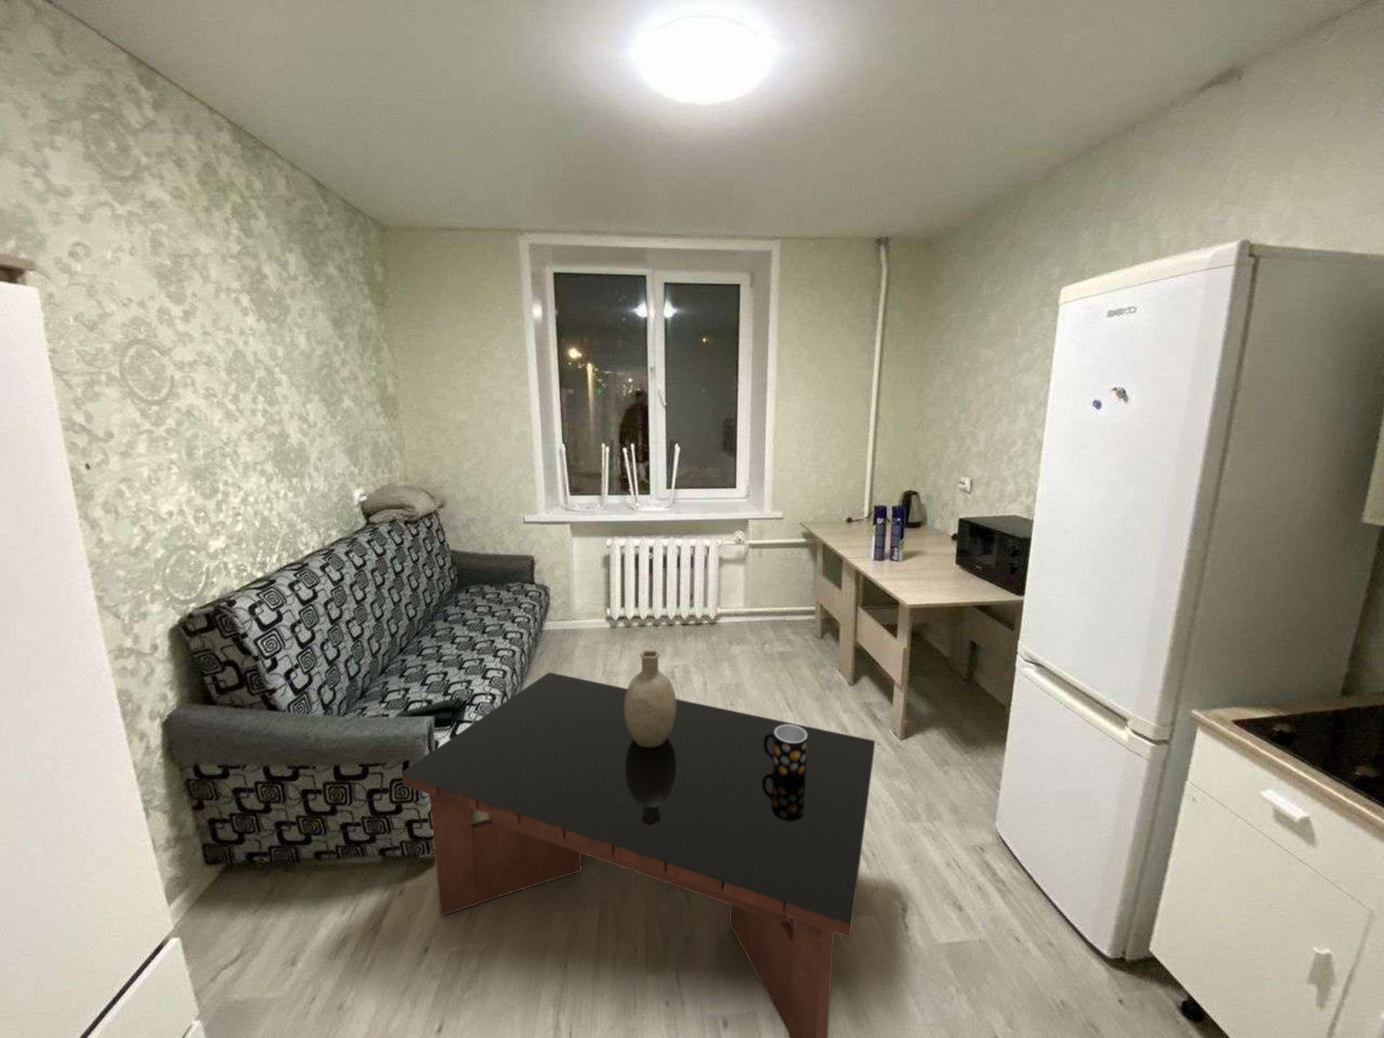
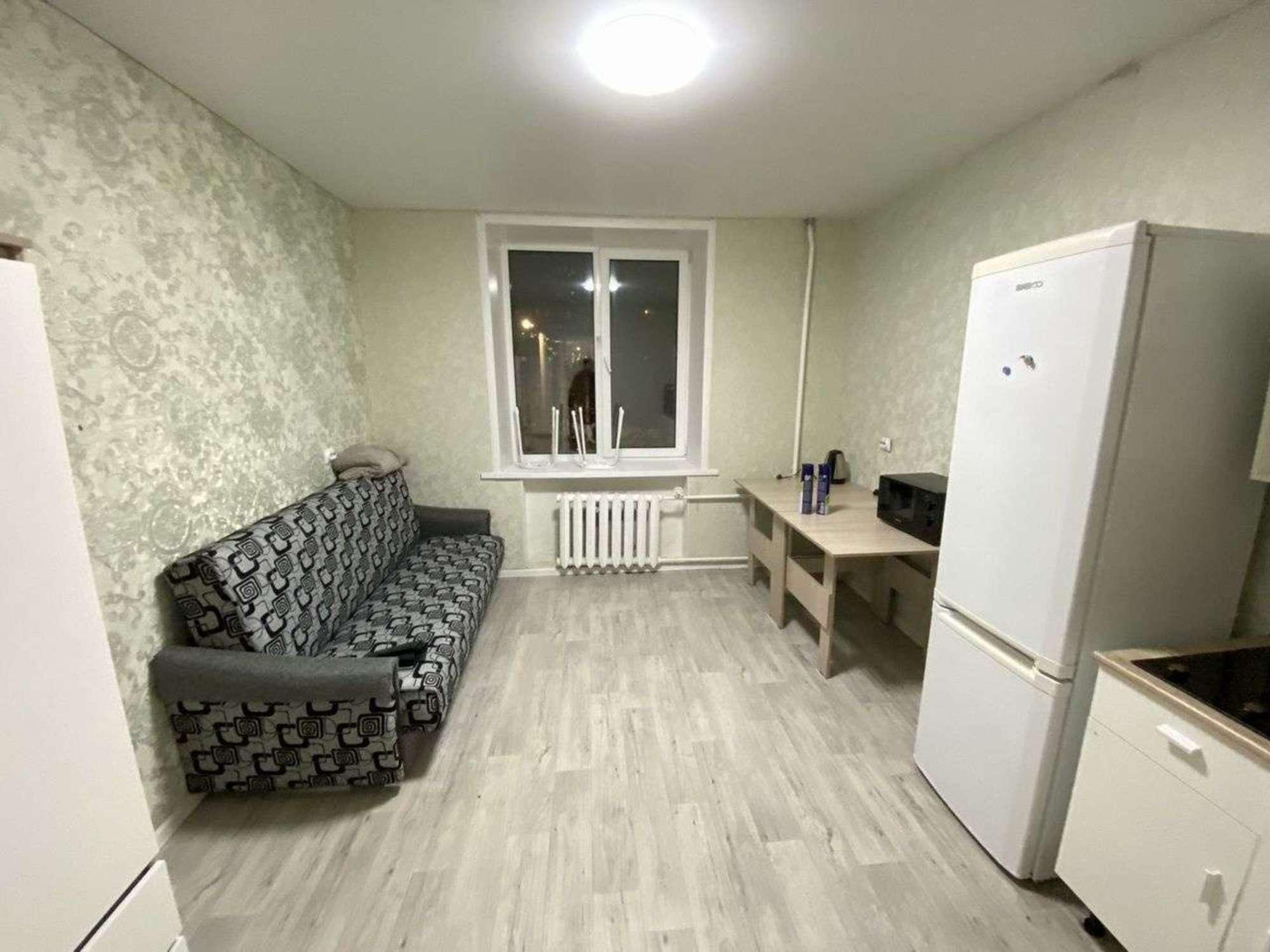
- mug (784, 751)
- coffee table (651, 828)
- decorative vase (649, 696)
